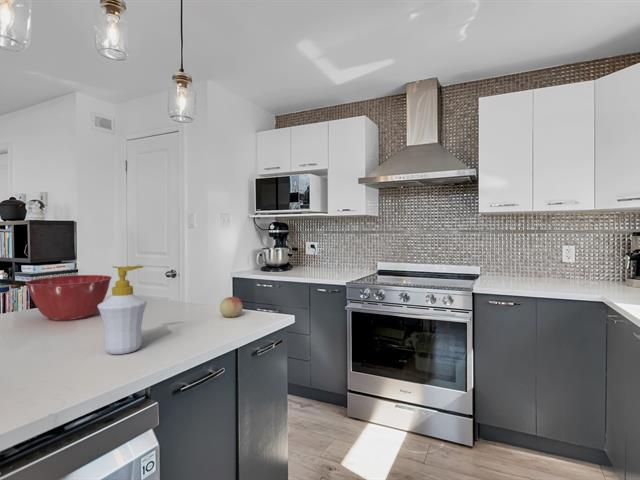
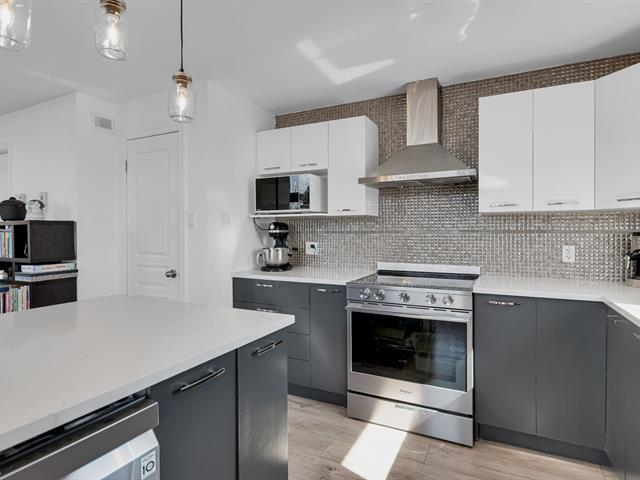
- fruit (231, 307)
- soap bottle (122, 308)
- mixing bowl (71, 298)
